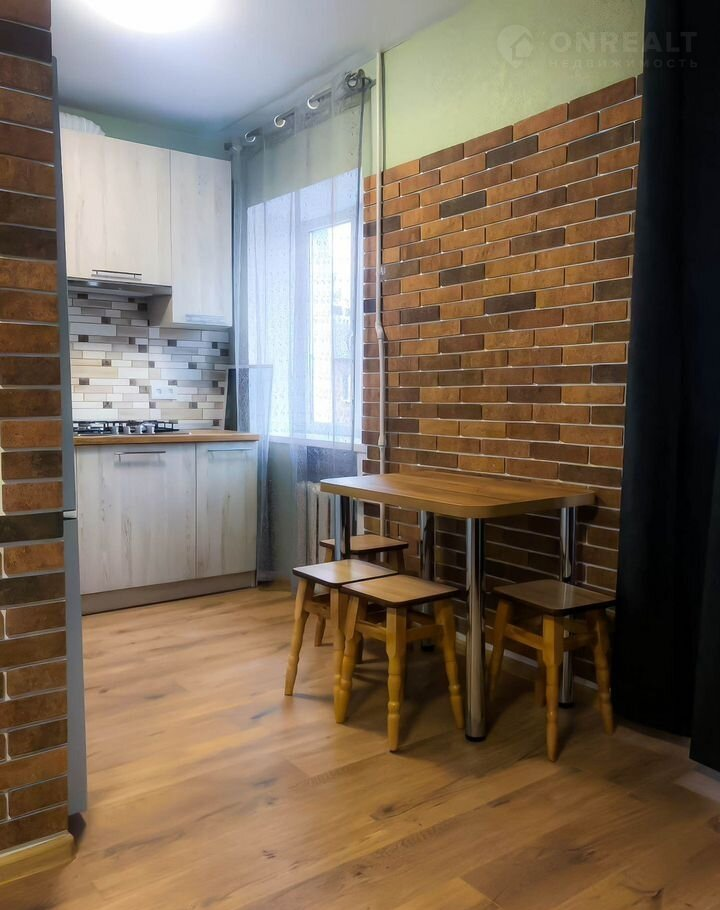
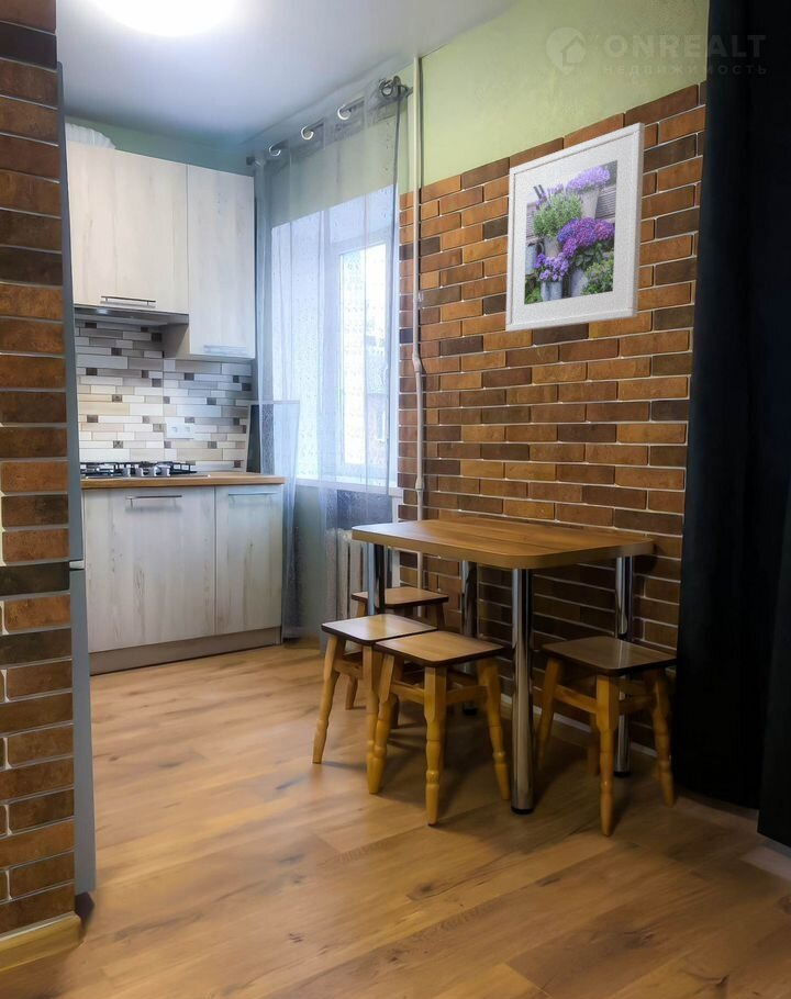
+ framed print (568, 237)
